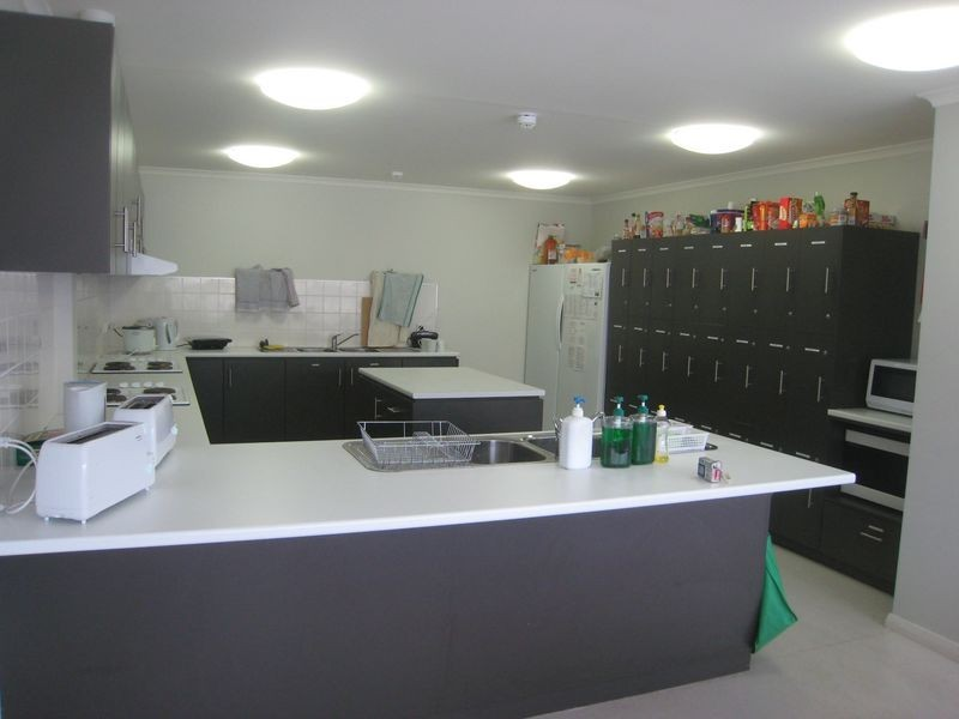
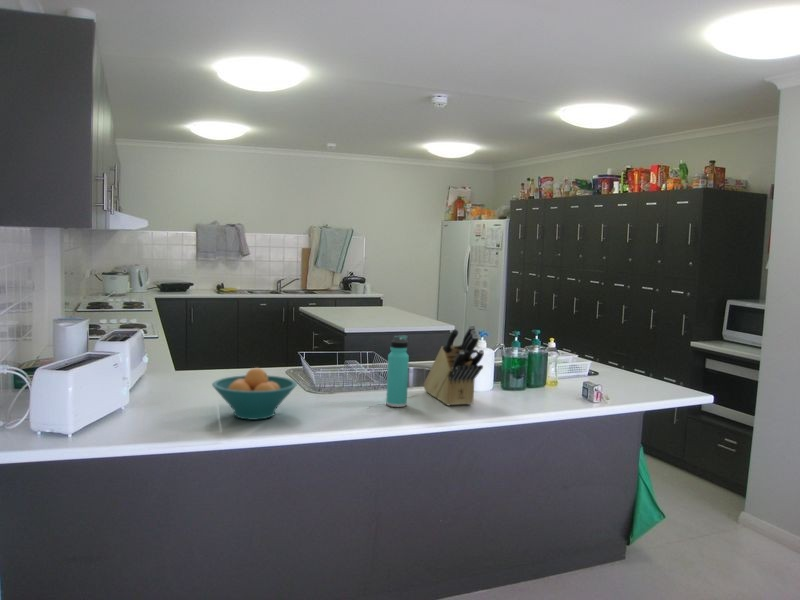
+ knife block (453, 361)
+ thermos bottle (397, 370)
+ fruit bowl (255, 391)
